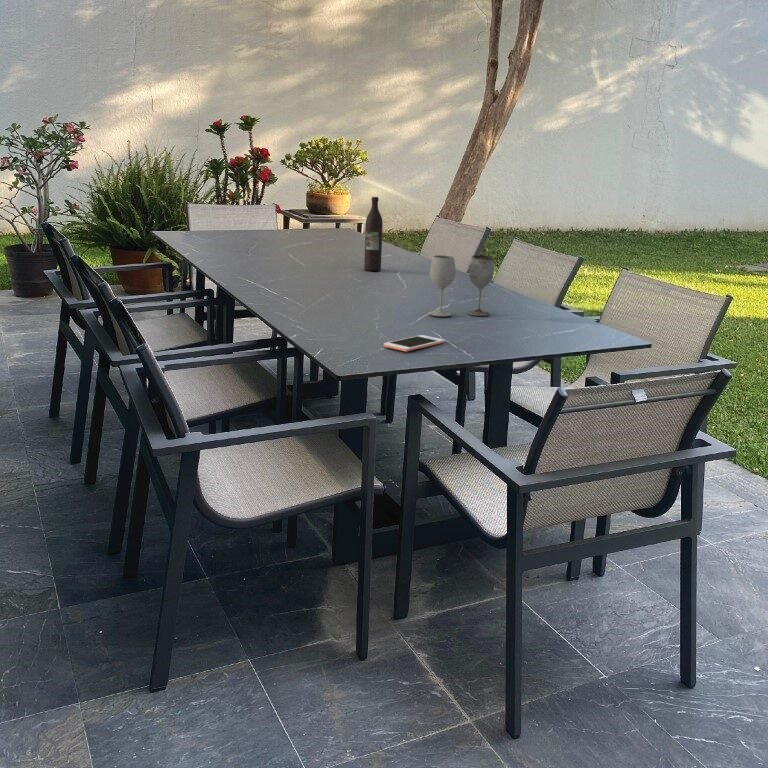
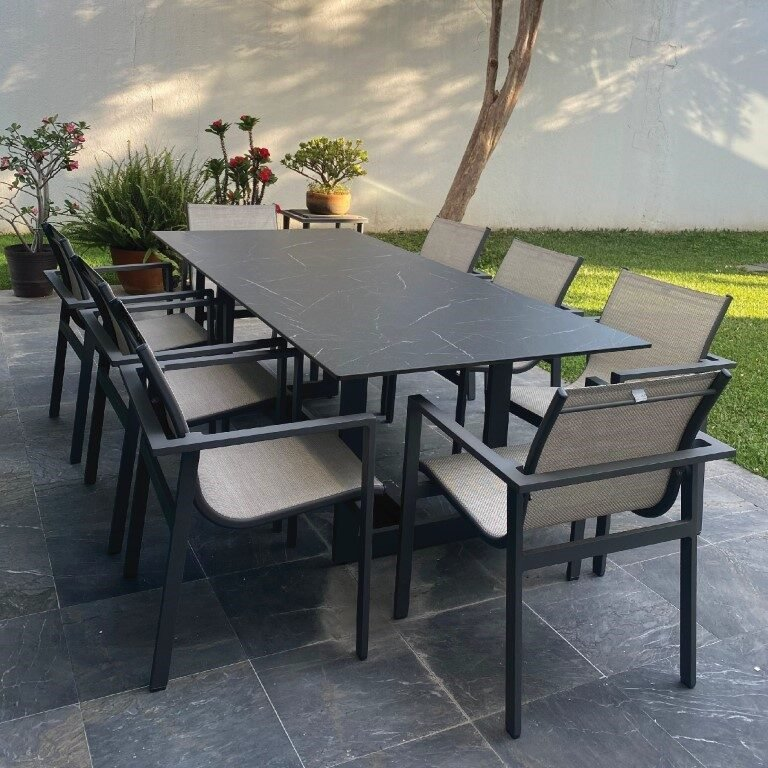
- wineglass (452, 281)
- wine bottle (373, 233)
- cell phone (414, 343)
